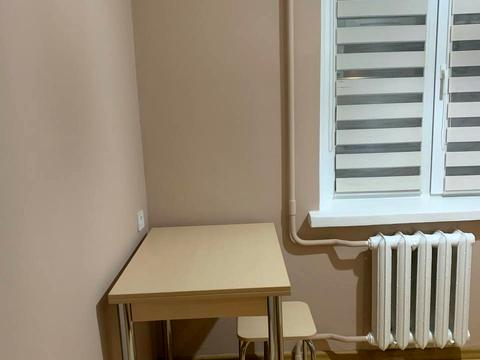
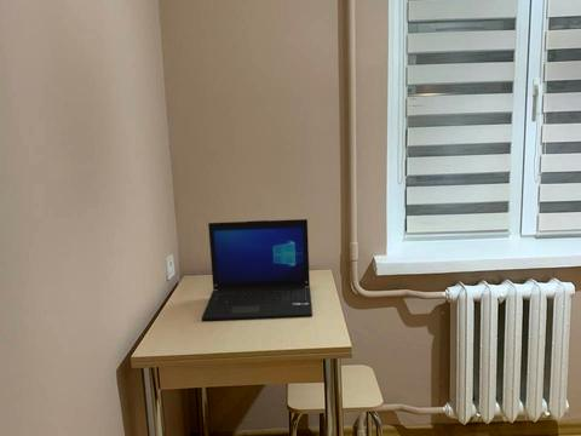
+ laptop (257, 266)
